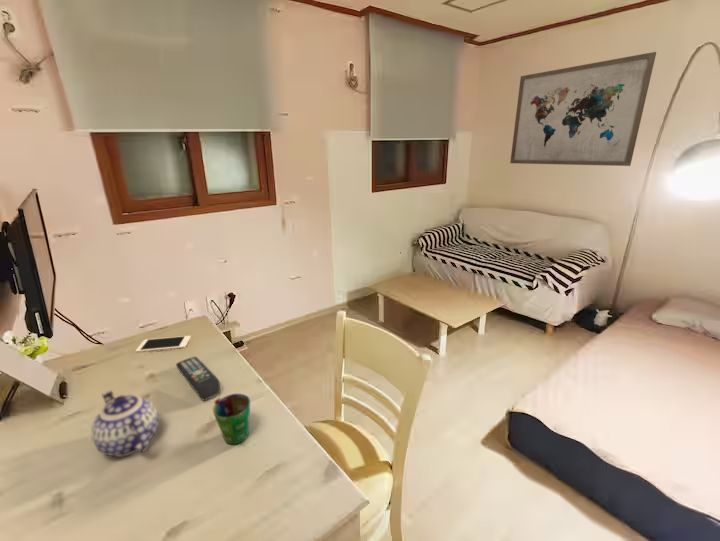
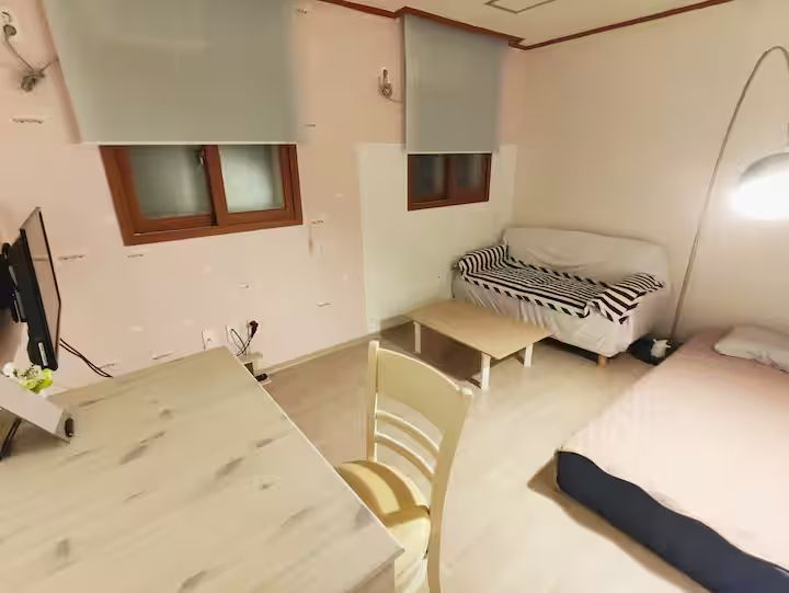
- cell phone (164, 343)
- remote control (197, 375)
- cup (230, 418)
- wall art (570, 117)
- teapot (125, 419)
